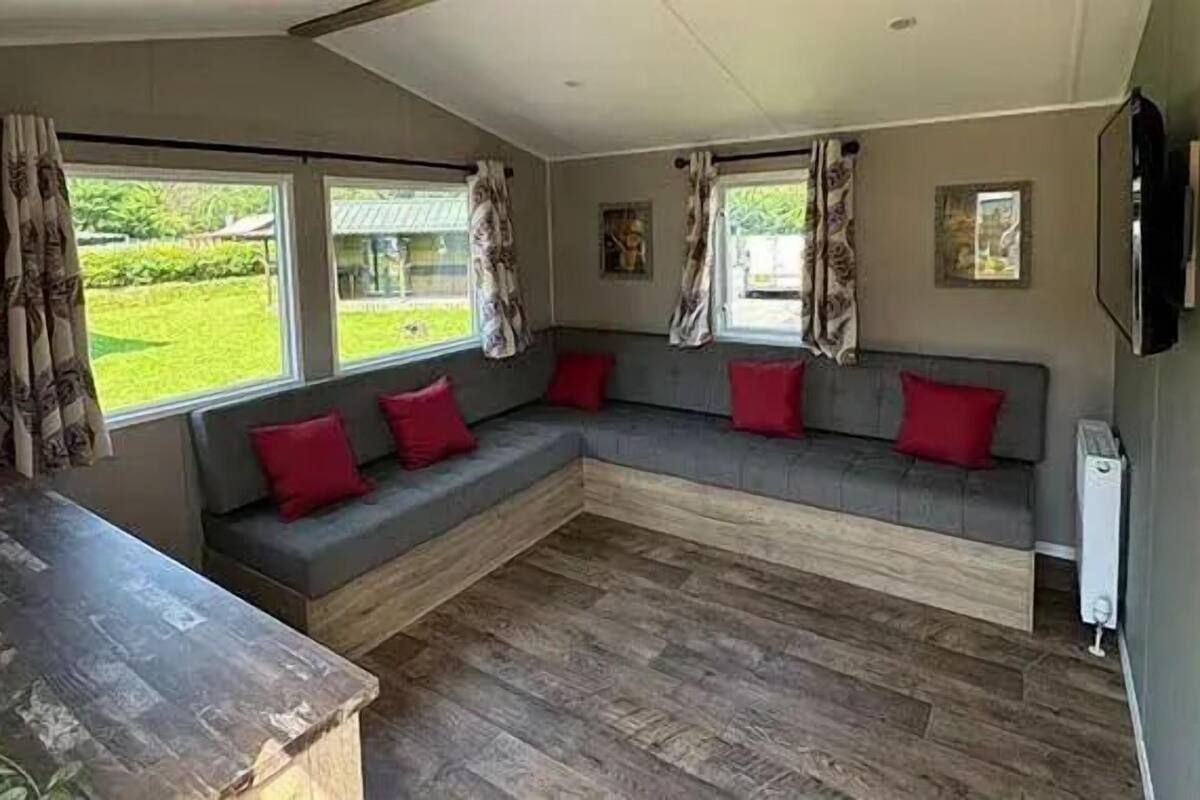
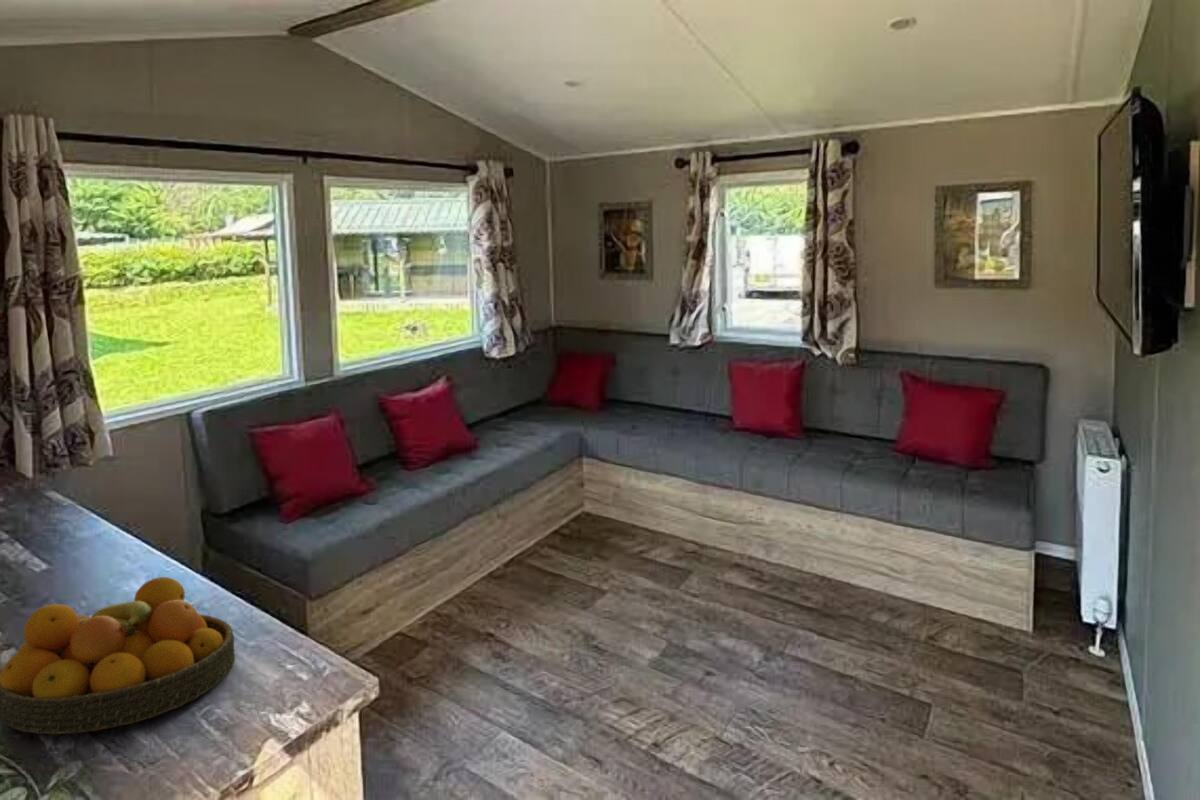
+ fruit bowl (121, 638)
